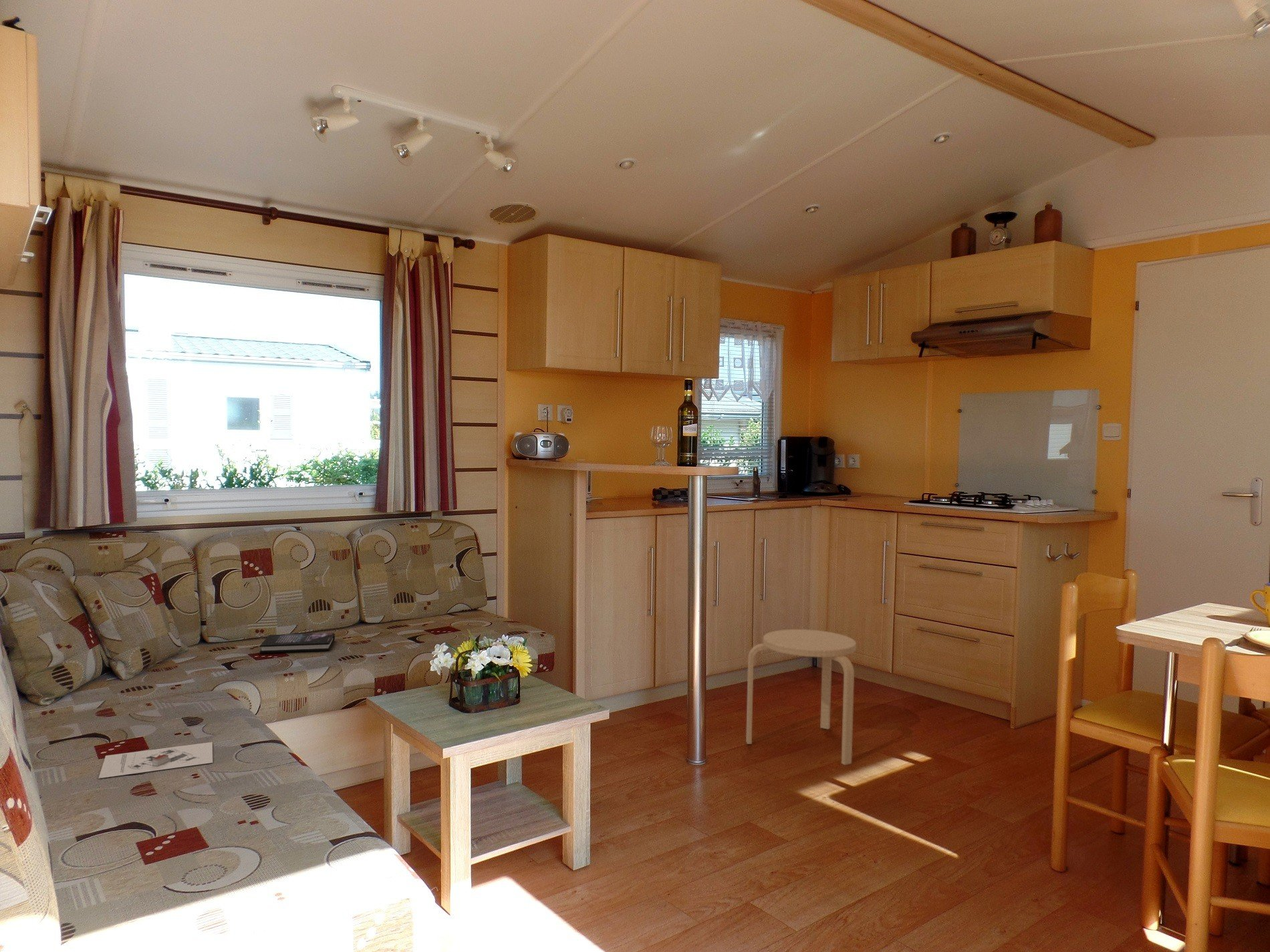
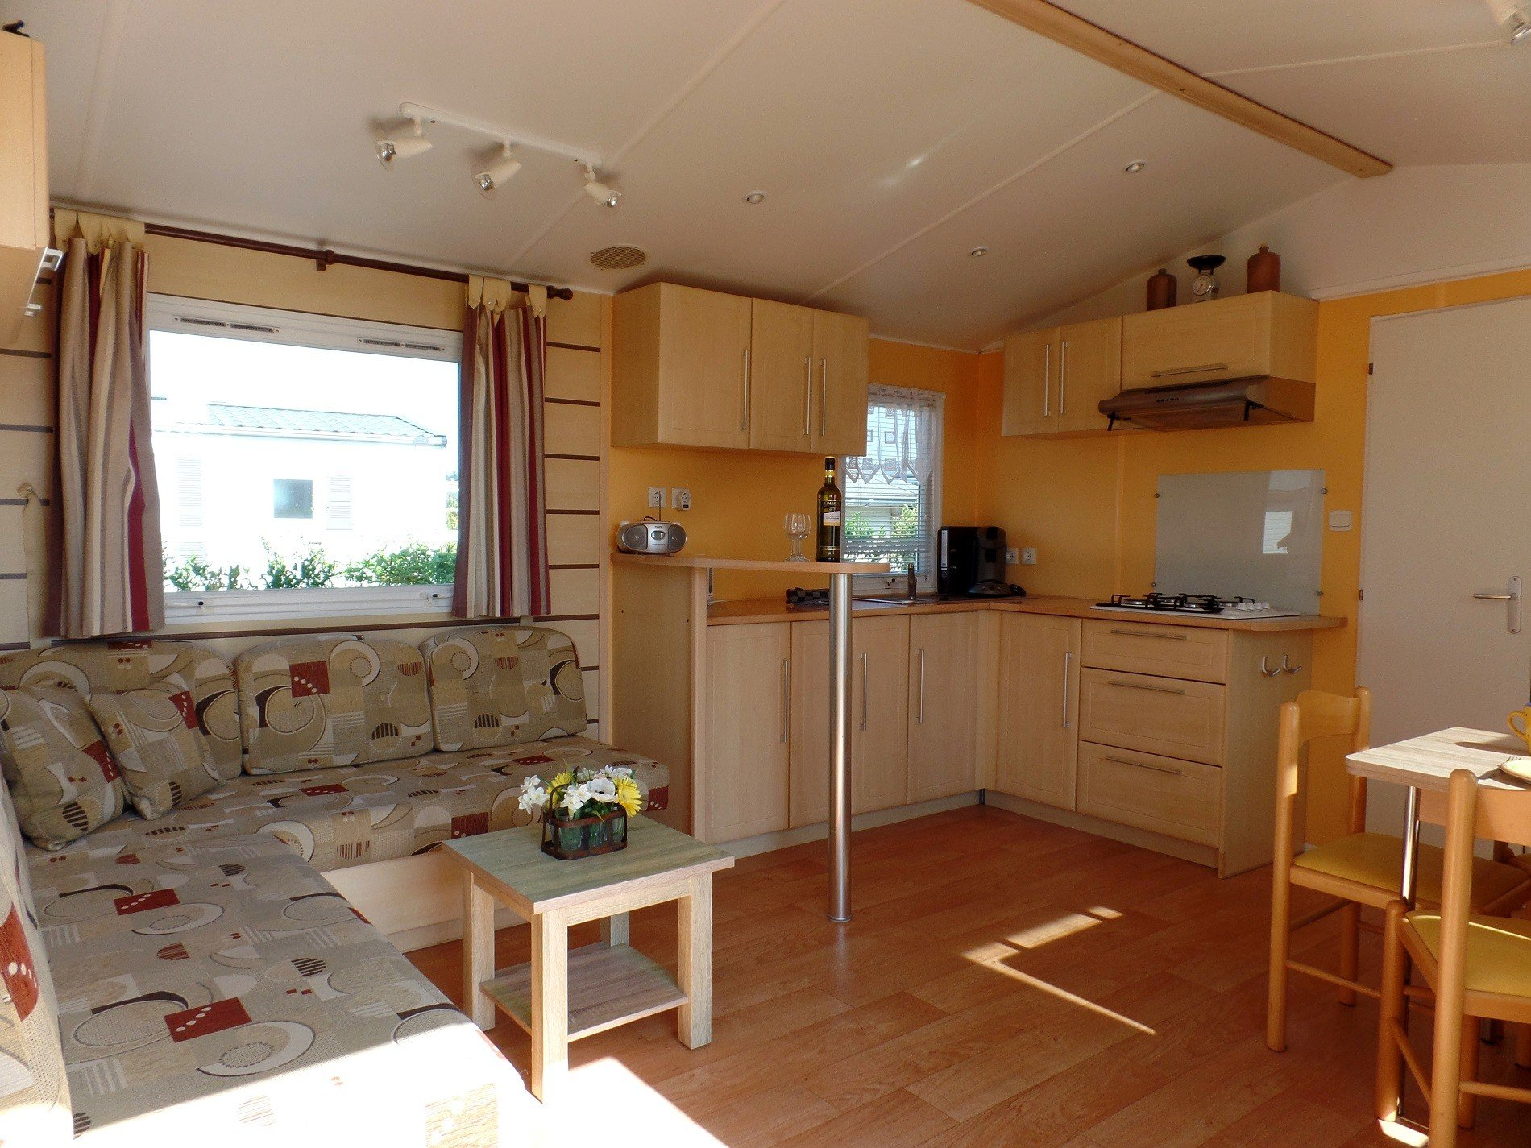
- book (298, 642)
- architectural model (158, 755)
- stool (821, 693)
